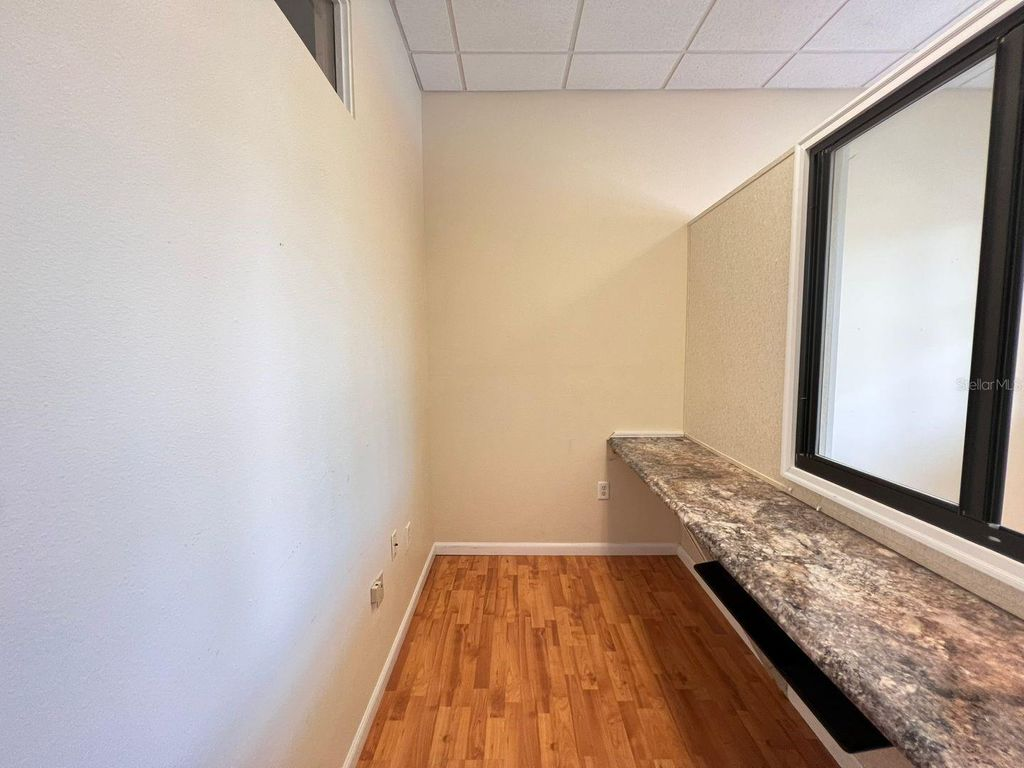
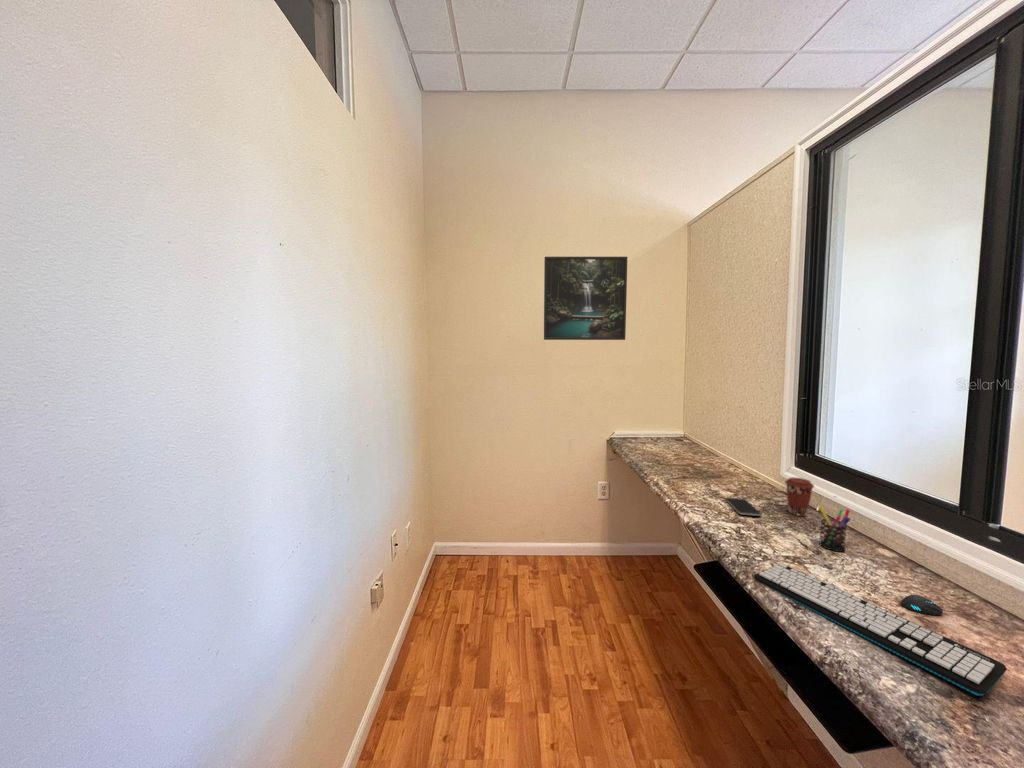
+ pen holder (836, 526)
+ keyboard (858, 613)
+ mouse (948, 611)
+ smartphone (742, 506)
+ coffee cup (798, 496)
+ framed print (585, 298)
